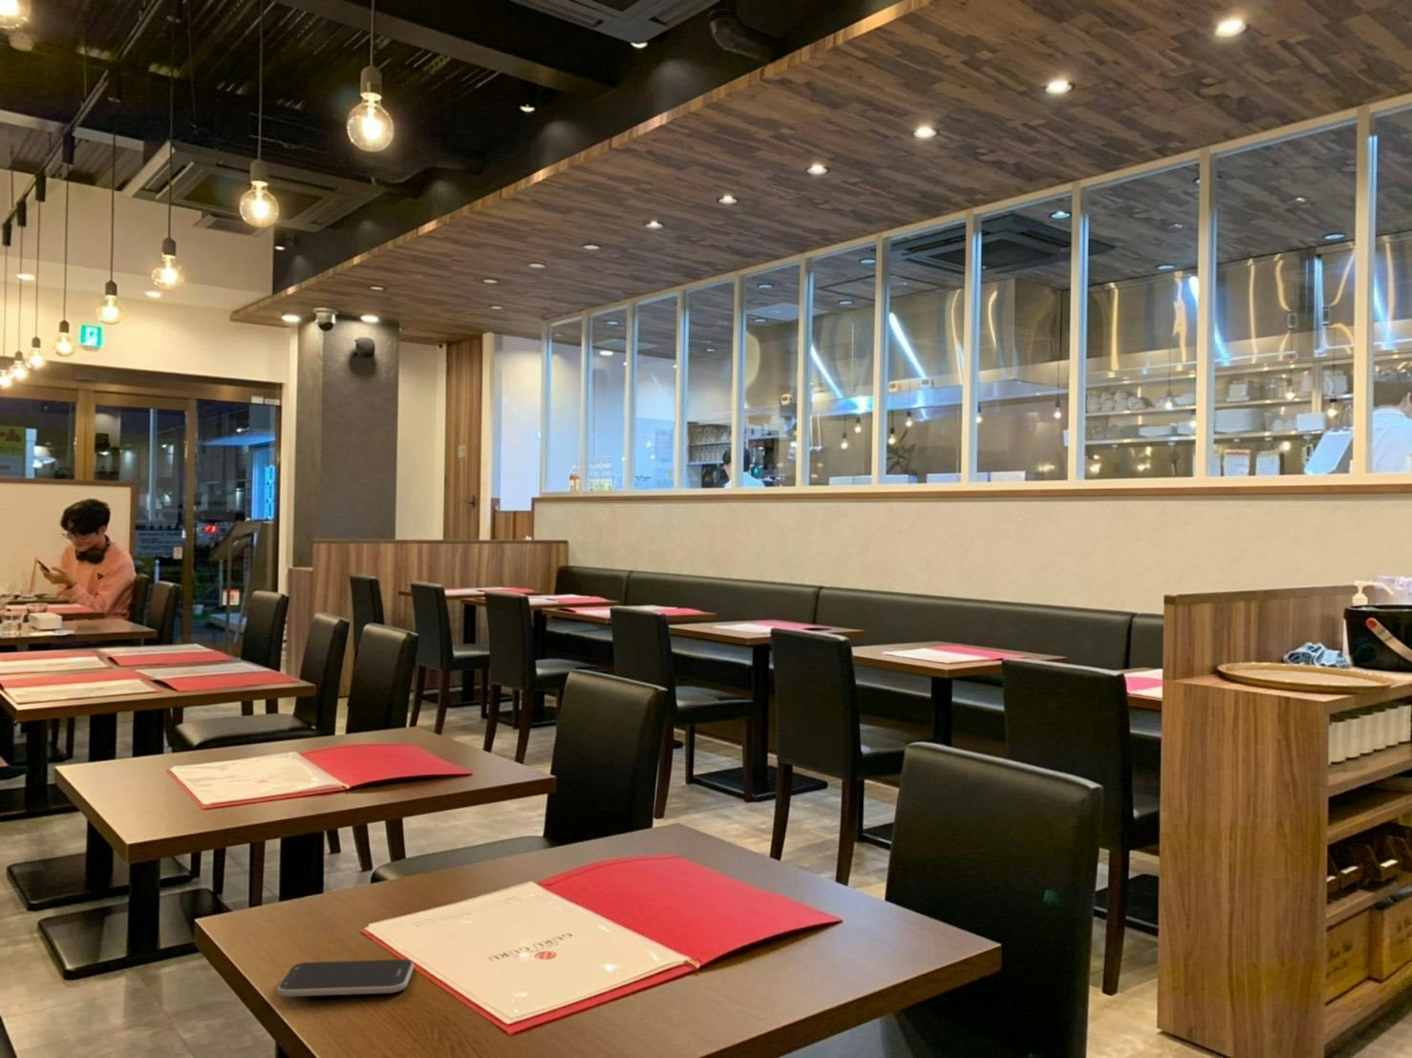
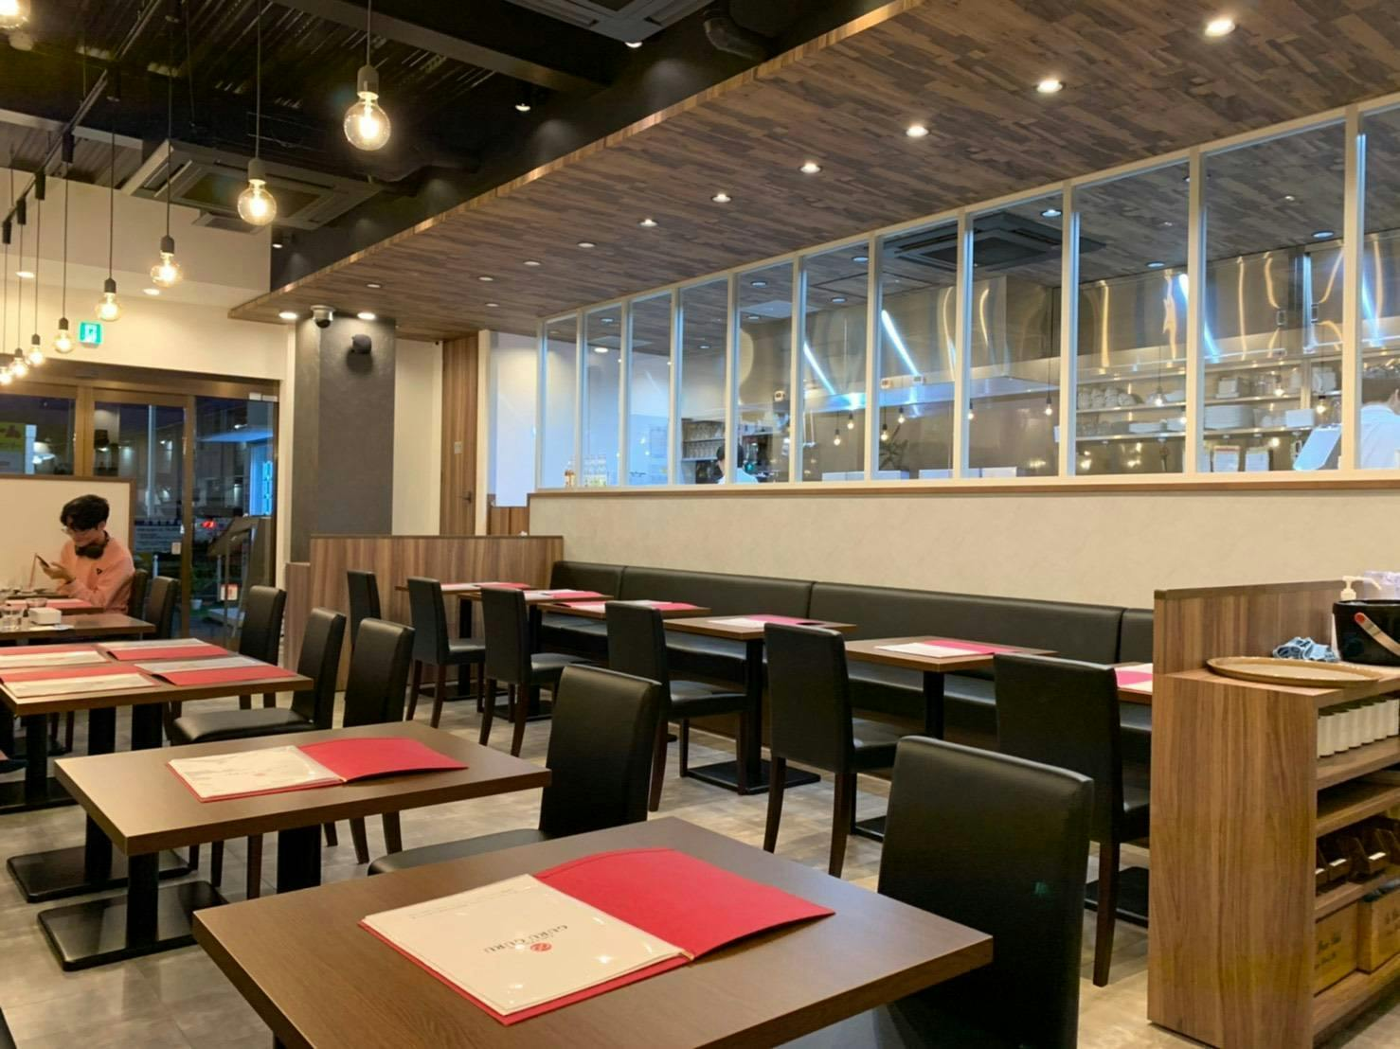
- smartphone (347, 978)
